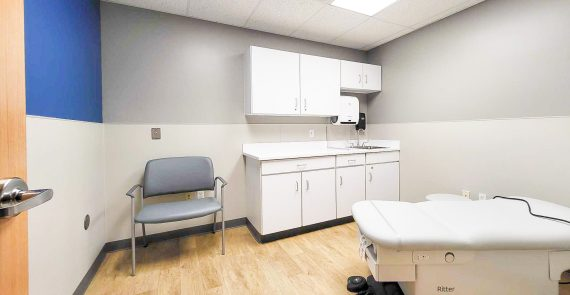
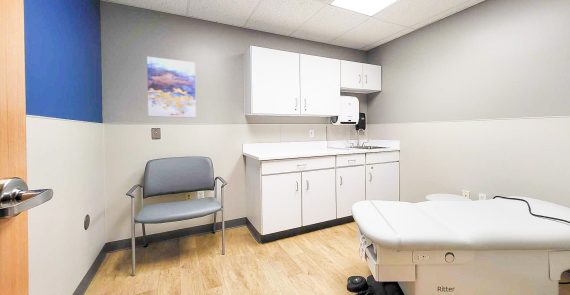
+ wall art (172, 88)
